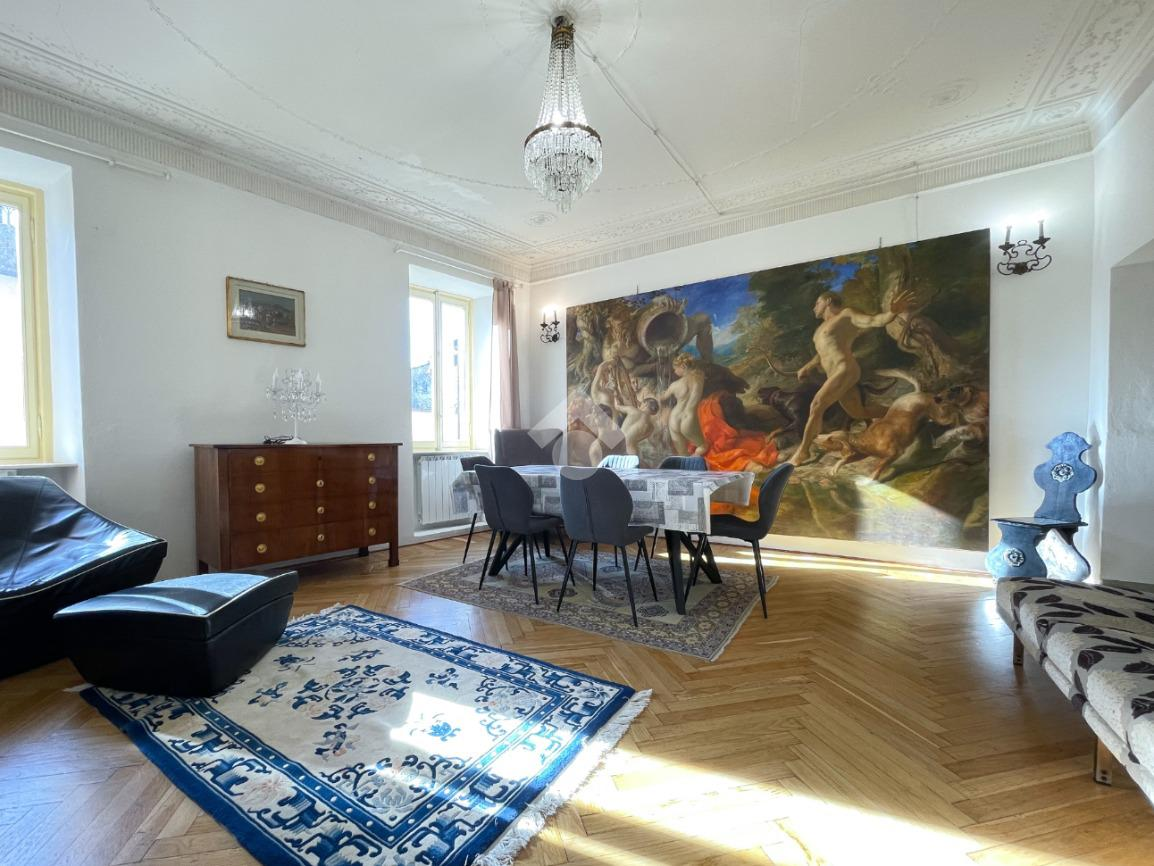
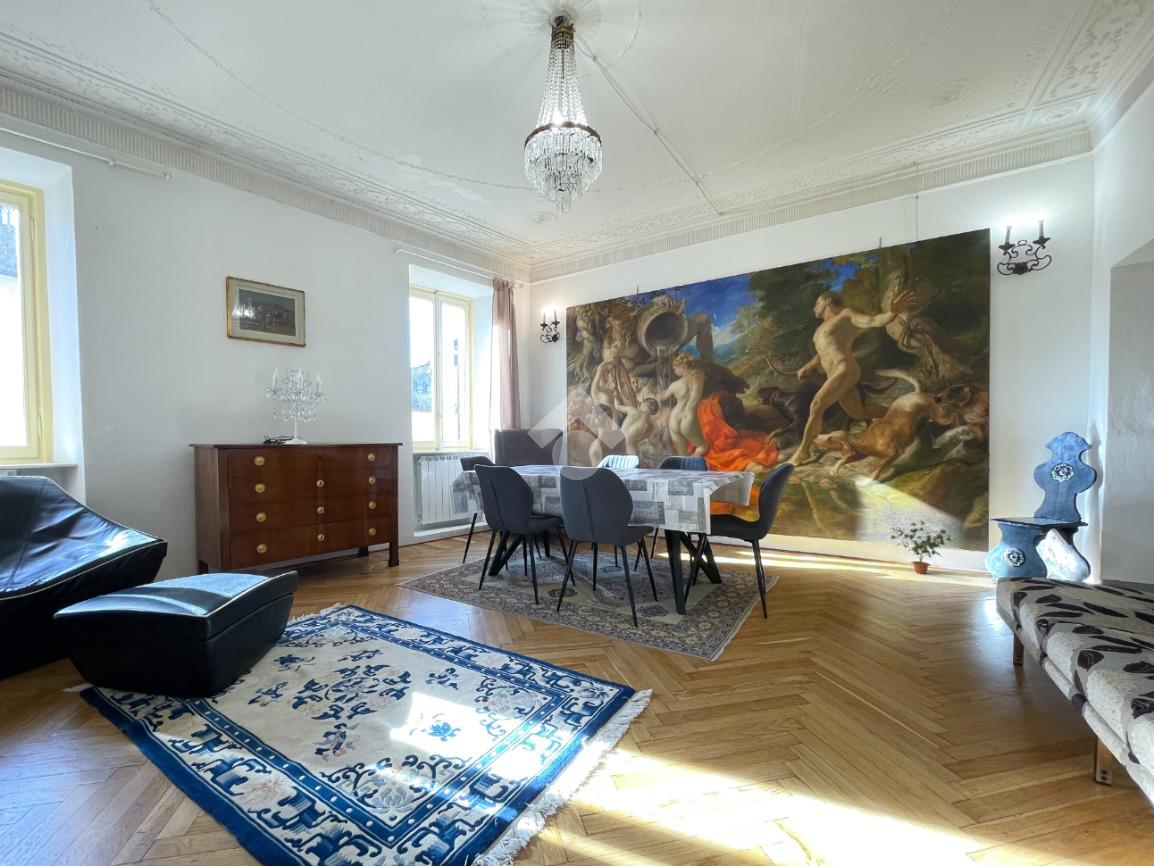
+ potted plant (920, 547)
